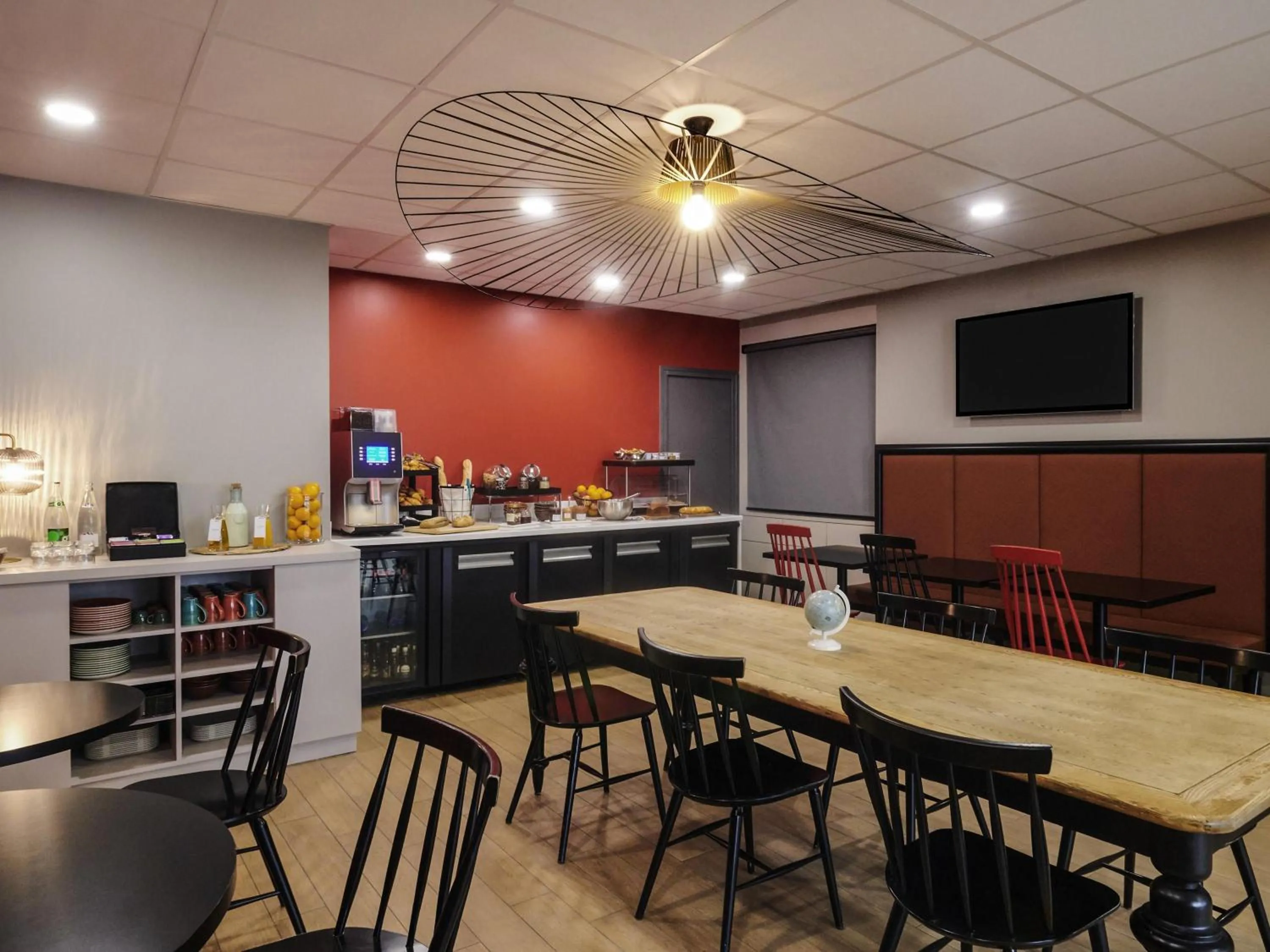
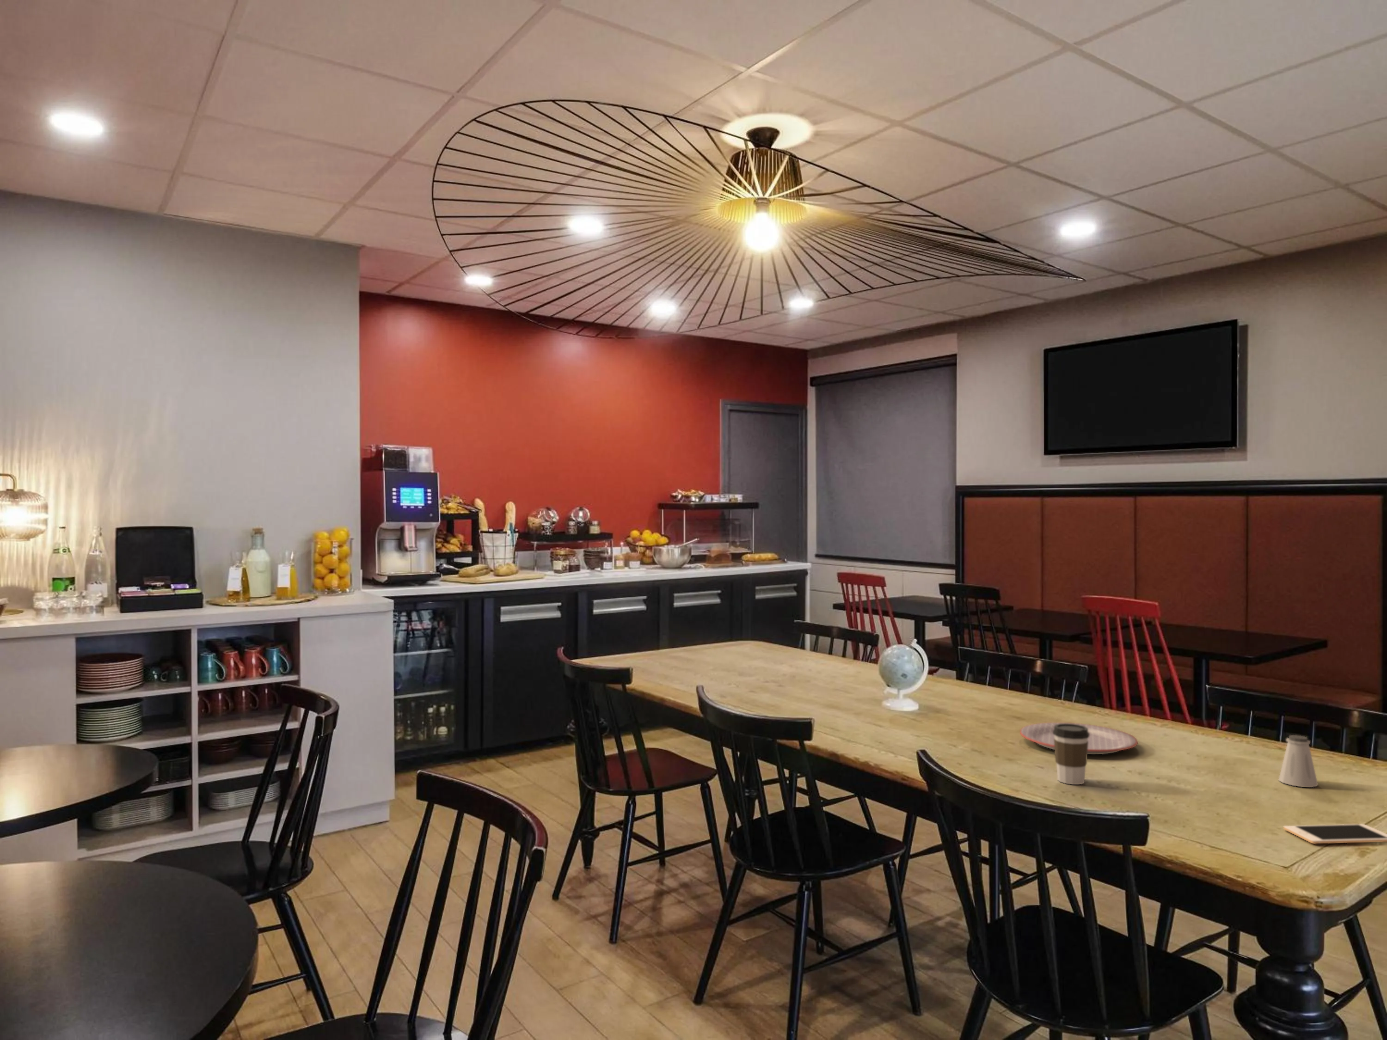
+ coffee cup (1070, 754)
+ cell phone (1339, 834)
+ saltshaker (1297, 759)
+ plate (1088, 740)
